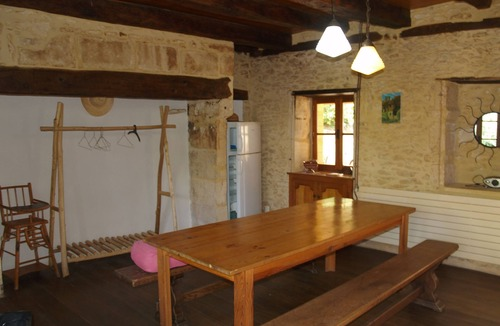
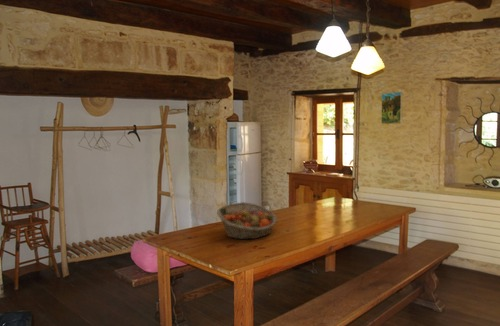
+ fruit basket (247, 220)
